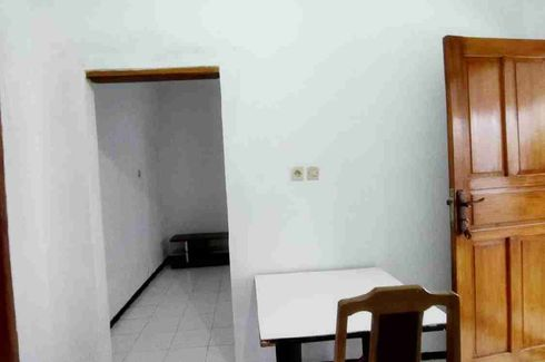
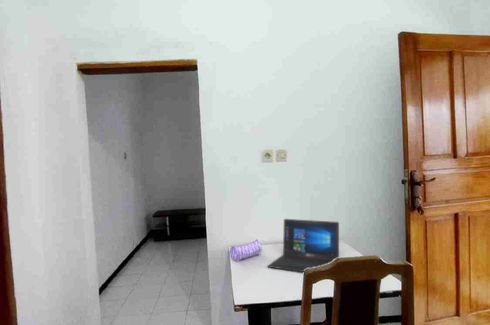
+ laptop (303, 244)
+ pencil case (246, 250)
